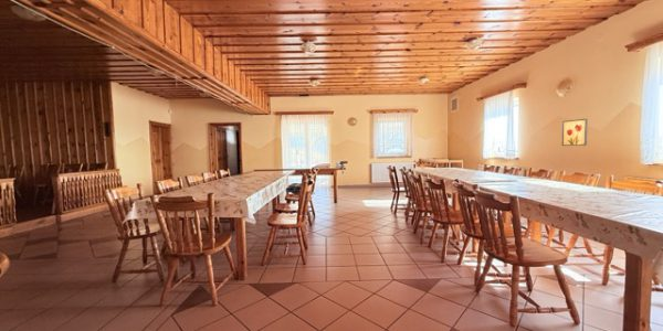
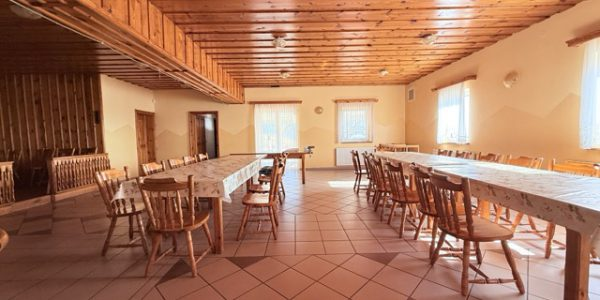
- wall art (575, 132)
